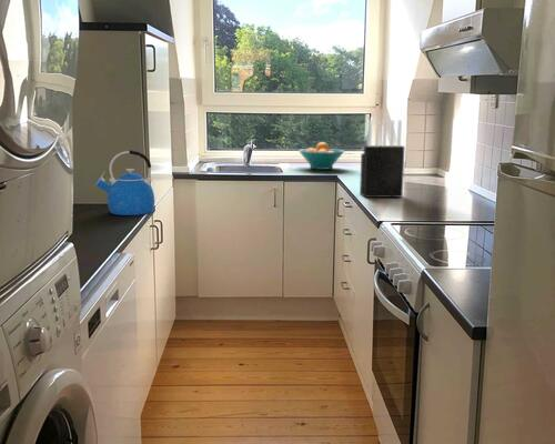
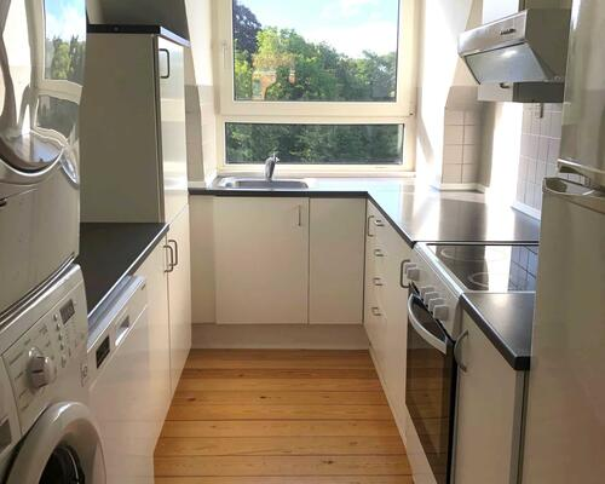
- kettle (124, 181)
- fruit bowl (321, 155)
- knife block (381, 158)
